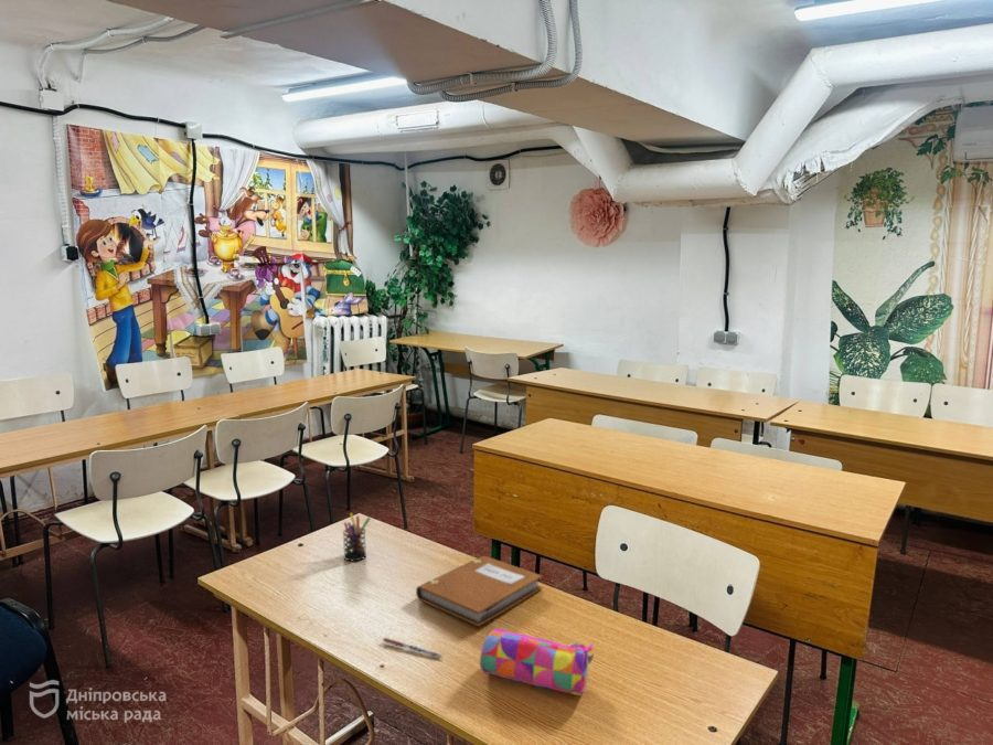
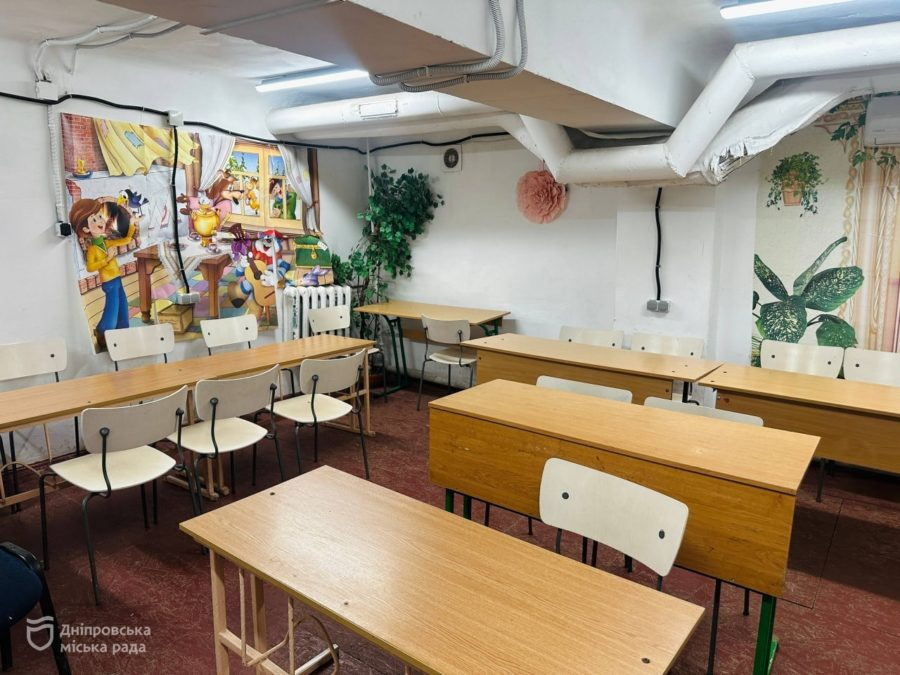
- pencil case (536, 658)
- pen (412, 647)
- pen holder (356, 534)
- notebook (481, 586)
